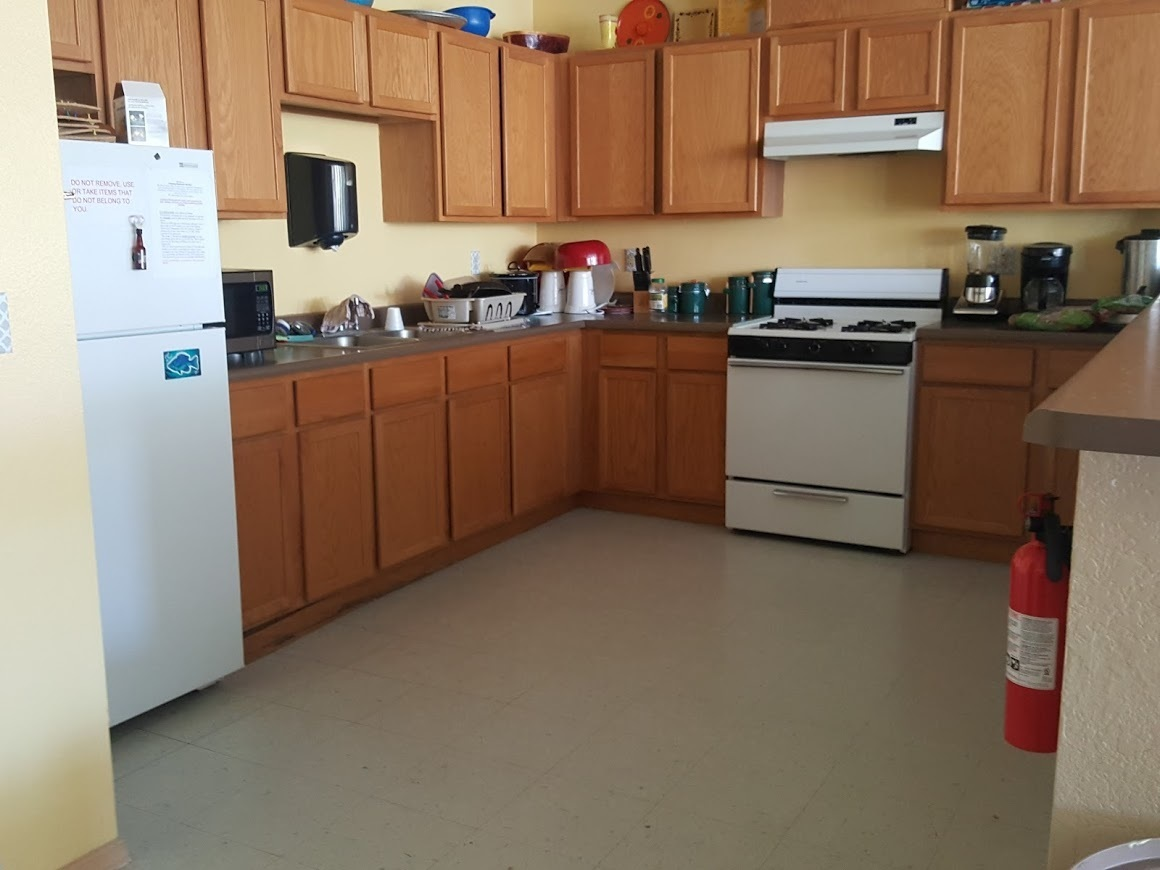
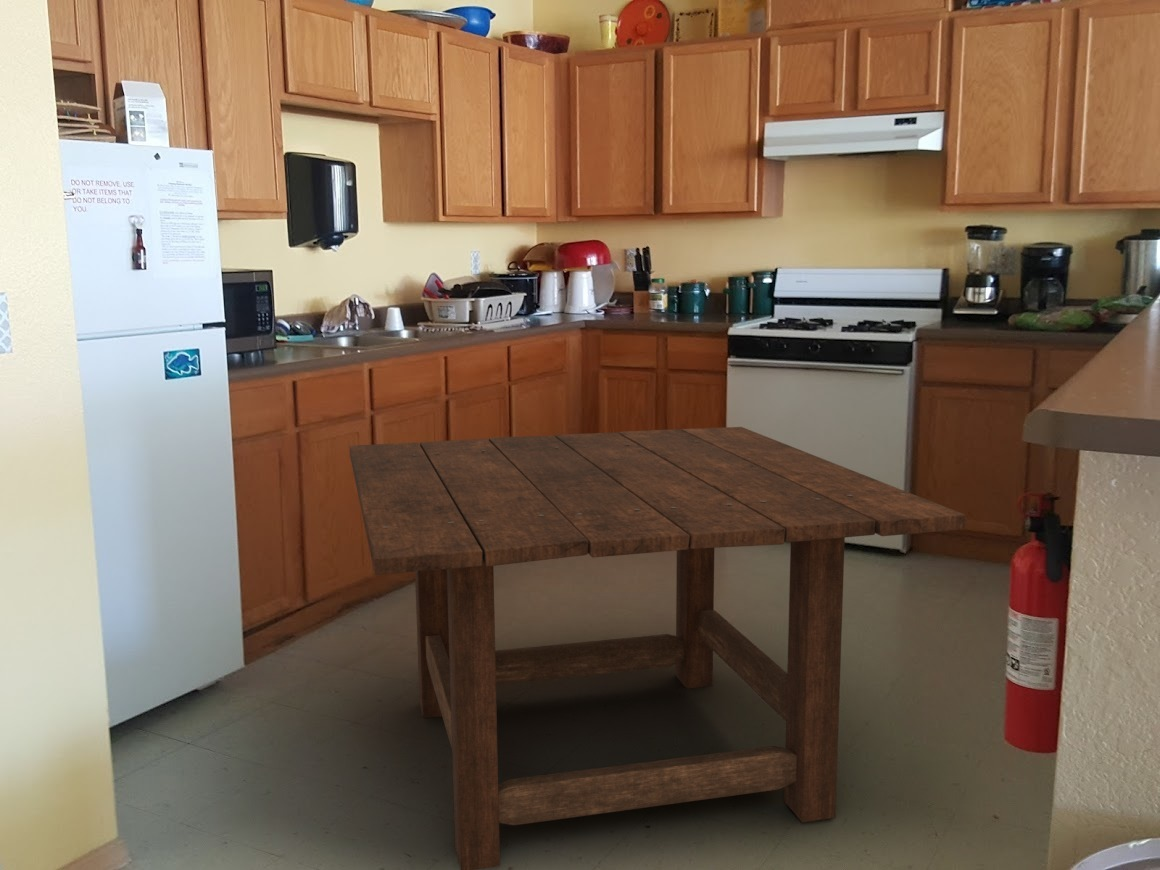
+ dining table (610, 639)
